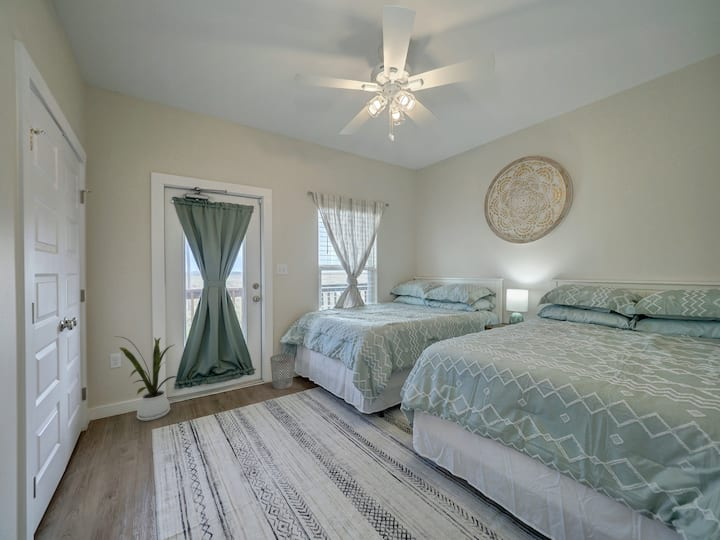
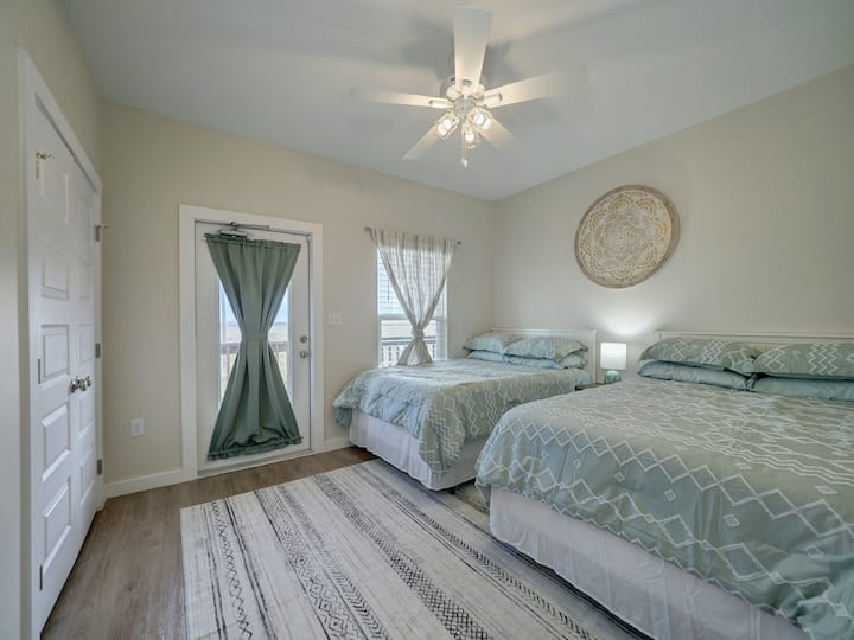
- house plant (149, 374)
- wastebasket (282, 371)
